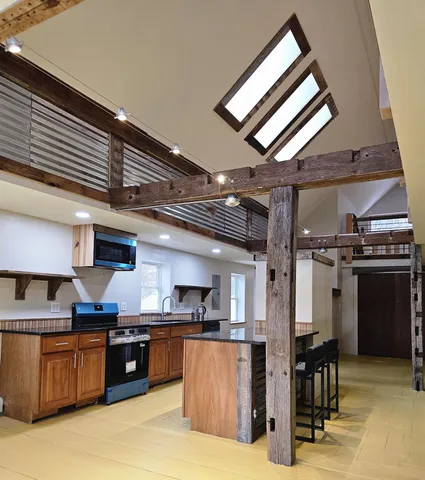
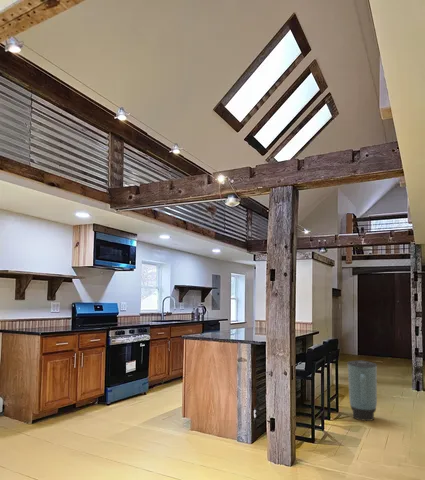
+ trash can (362, 390)
